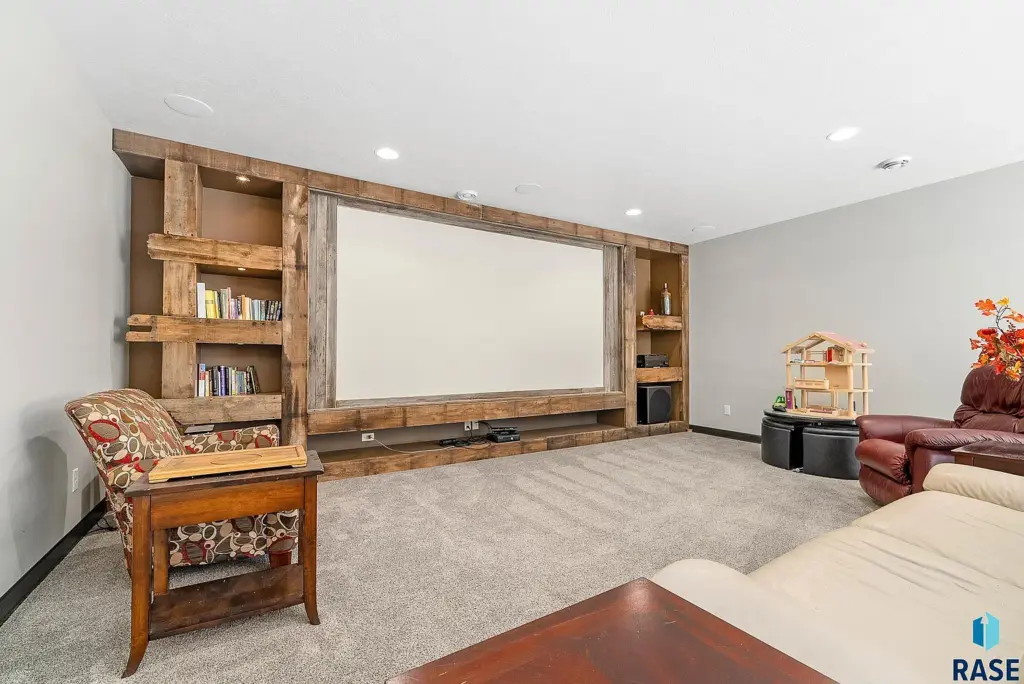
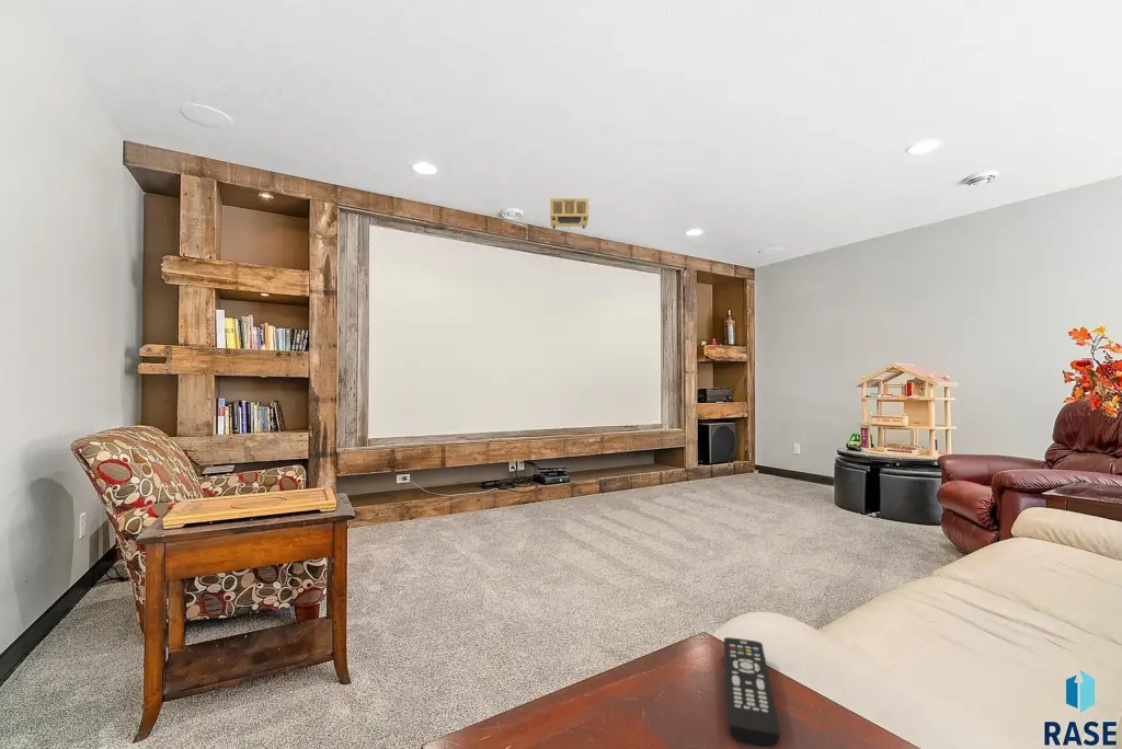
+ remote control (747, 683)
+ projector (569, 216)
